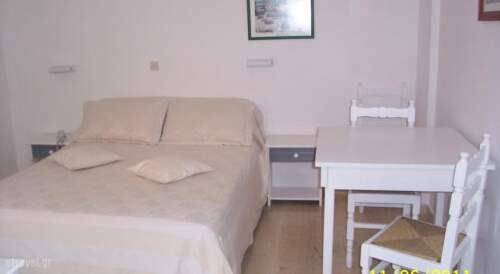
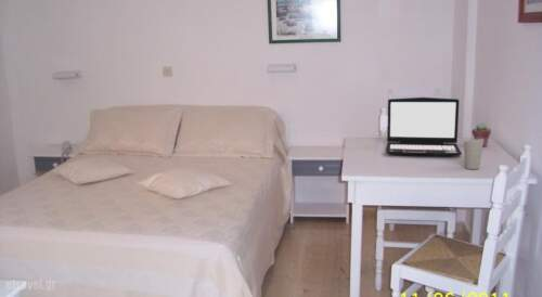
+ laptop (423, 126)
+ potted succulent (481, 133)
+ cup (473, 153)
